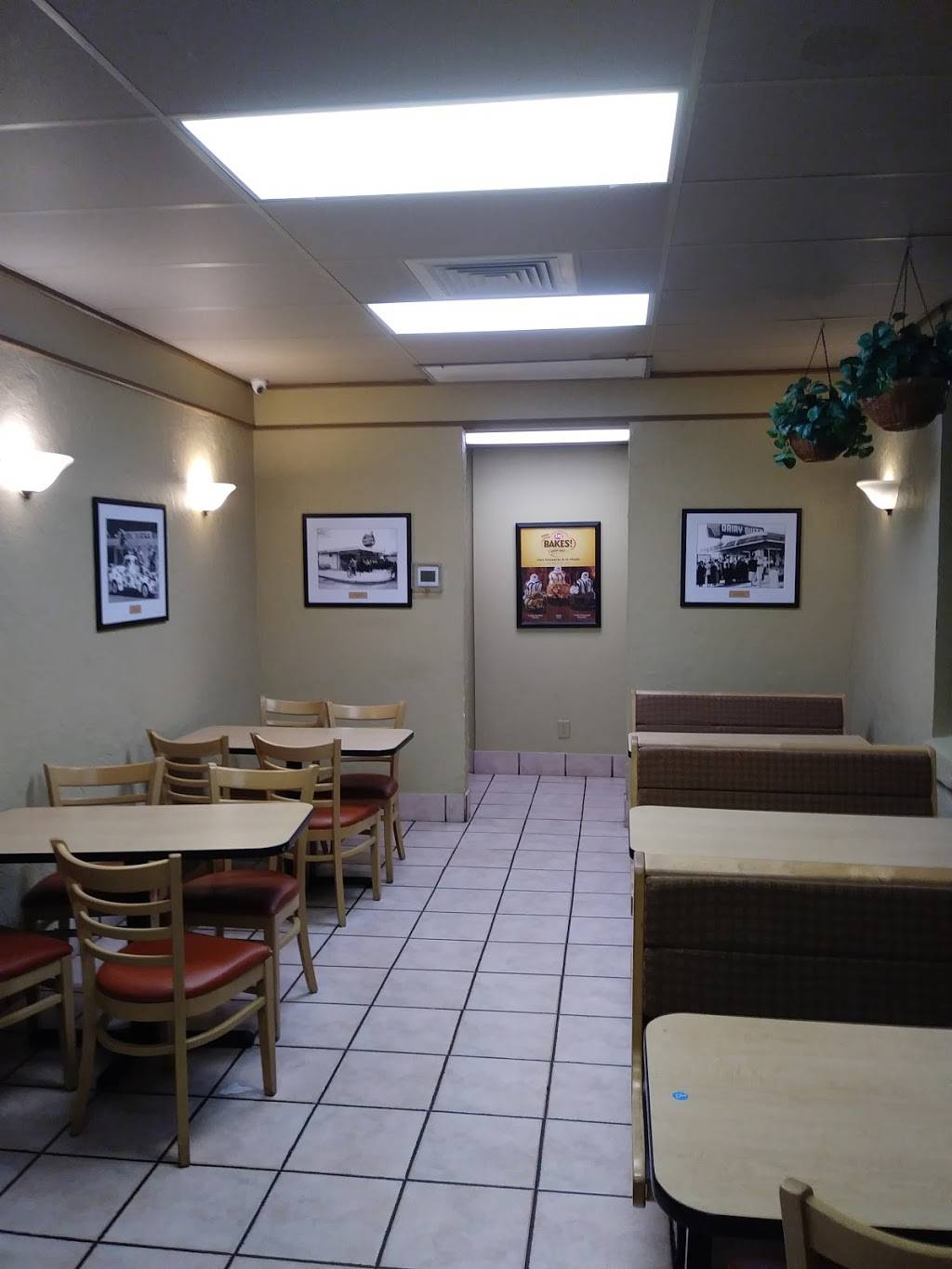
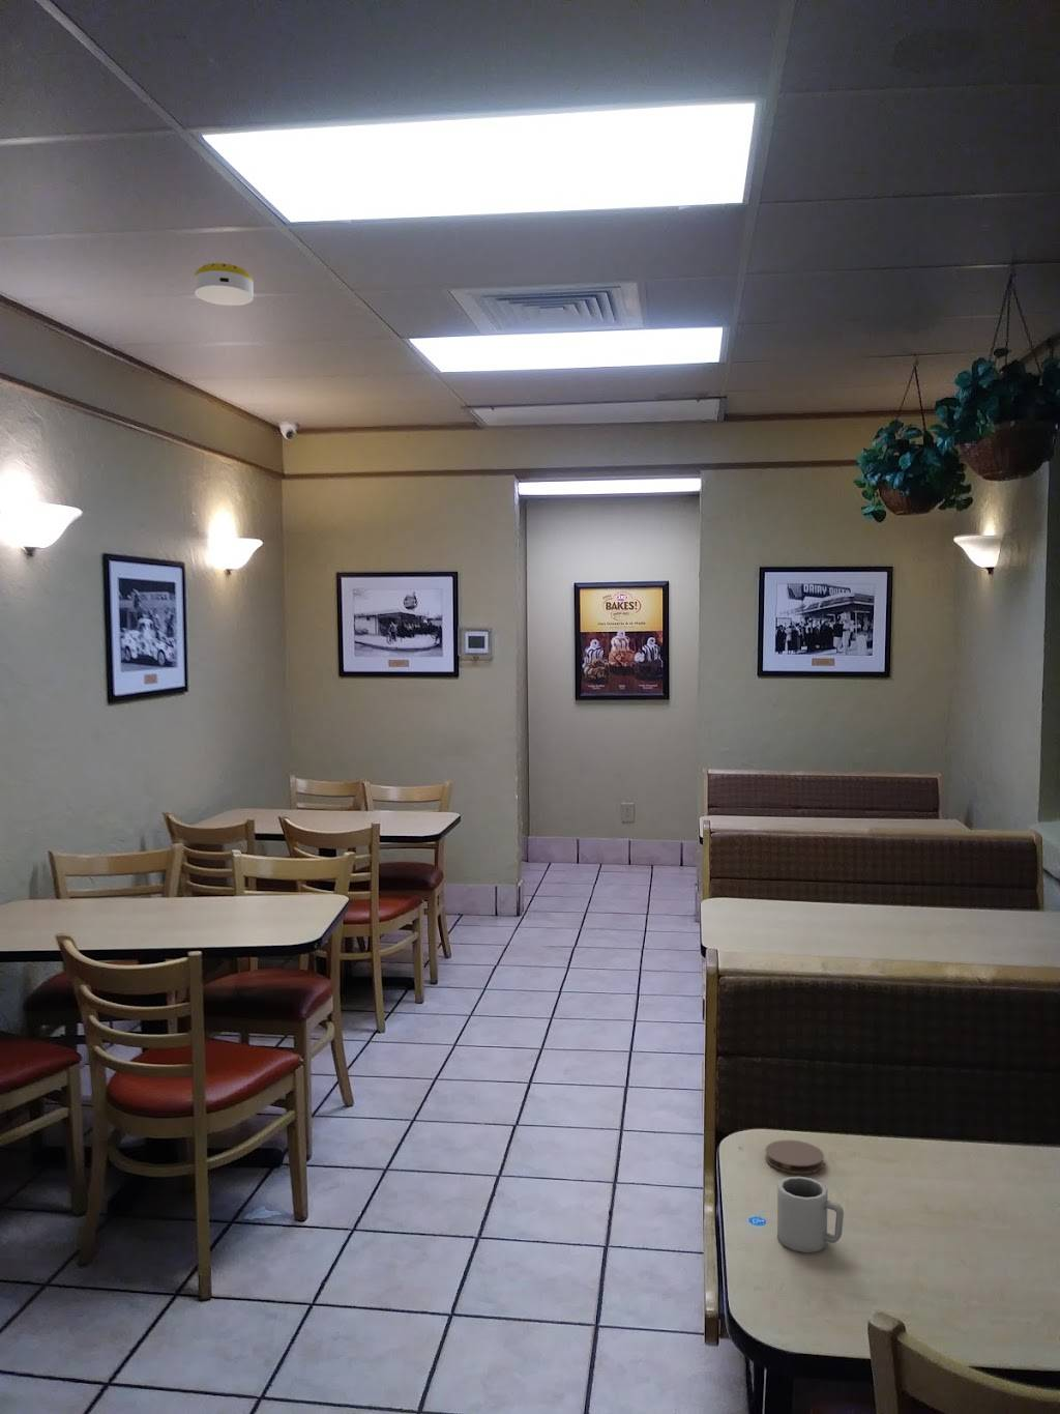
+ cup (809, 1216)
+ coaster (794, 1157)
+ smoke detector (224, 283)
